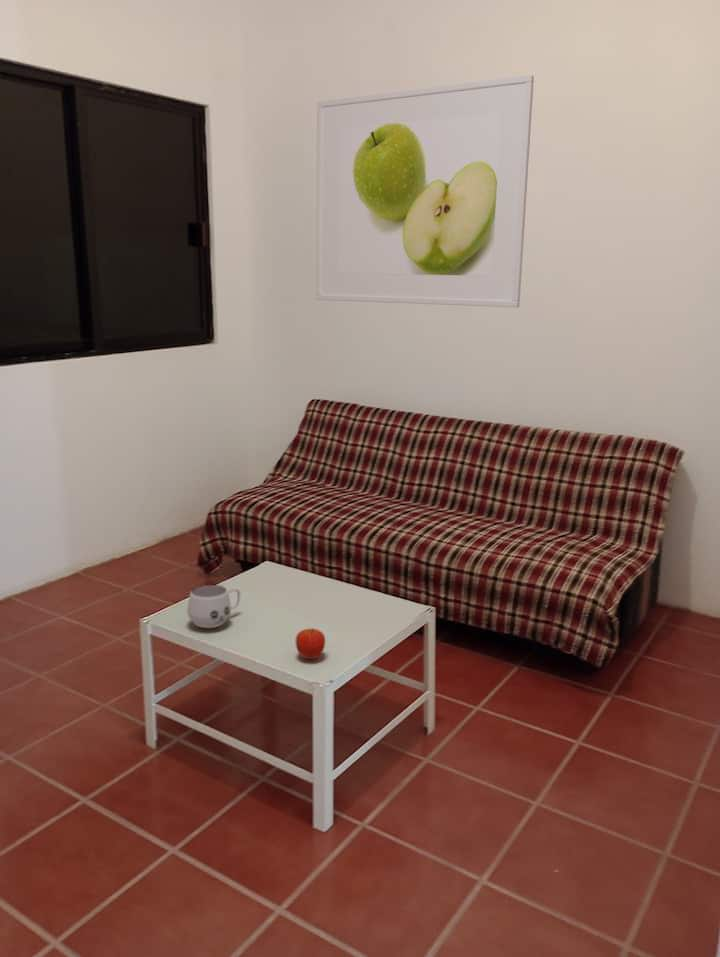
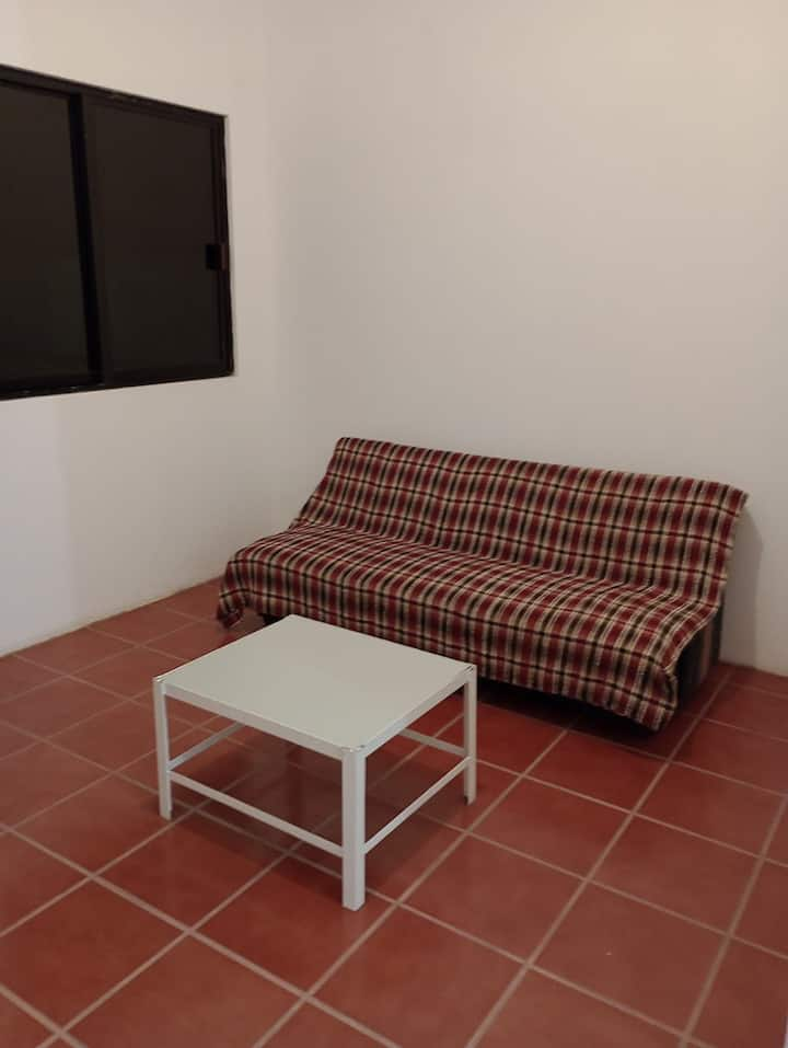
- fruit (310, 642)
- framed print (413, 199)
- mug (216, 605)
